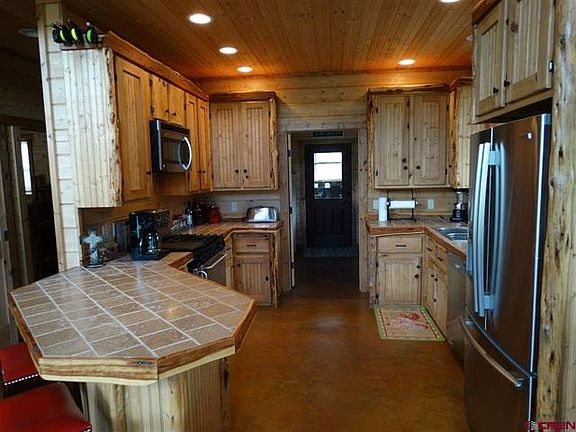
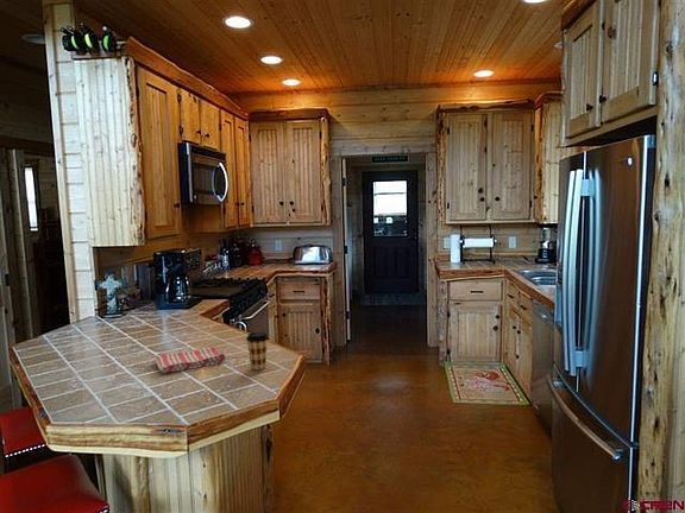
+ dish towel (189, 357)
+ coffee cup (257, 350)
